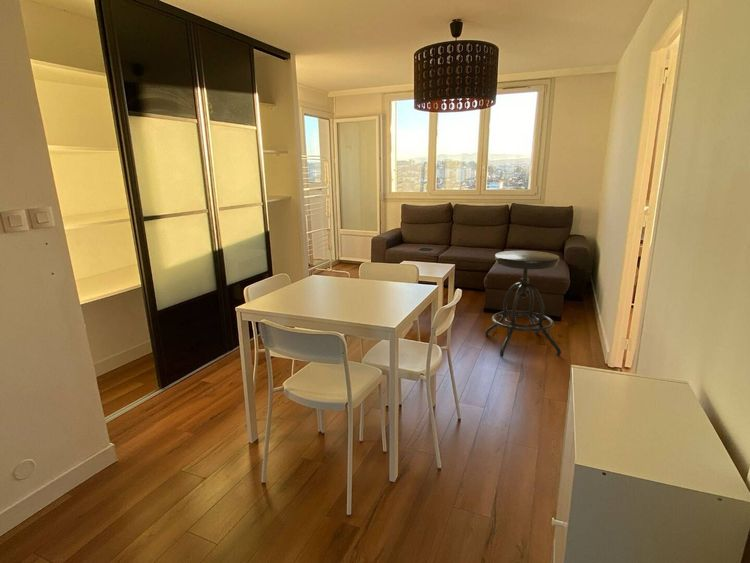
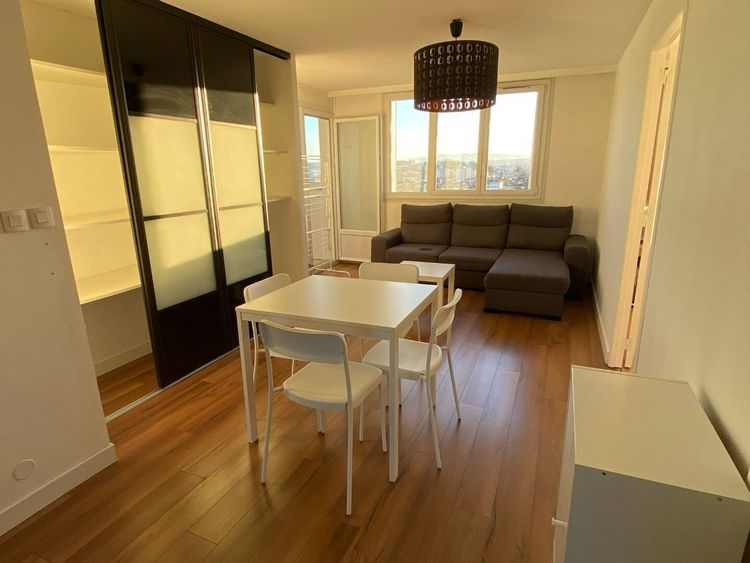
- stool (523, 297)
